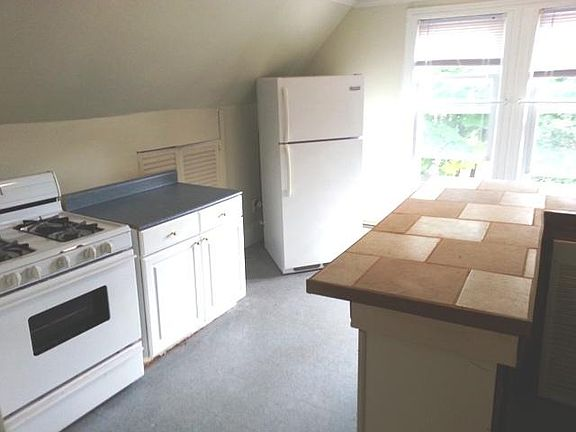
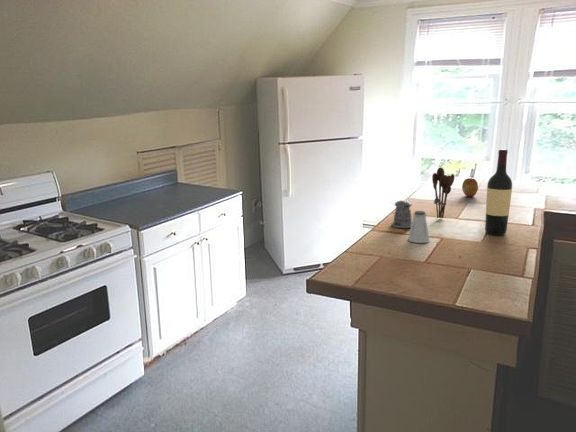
+ wine bottle (499, 192)
+ saltshaker (419, 226)
+ utensil holder (442, 193)
+ apple (470, 185)
+ pepper shaker (404, 212)
